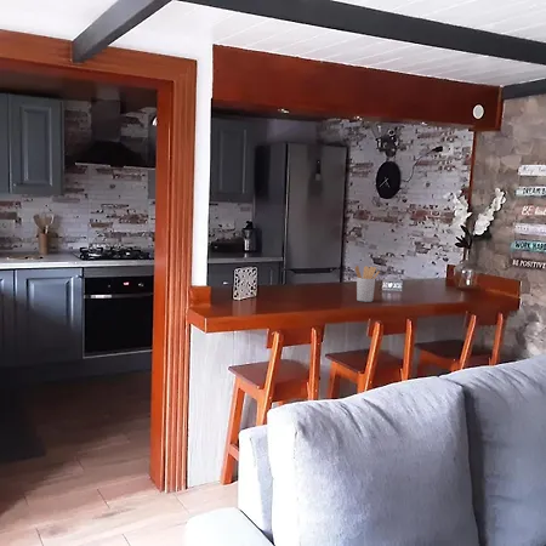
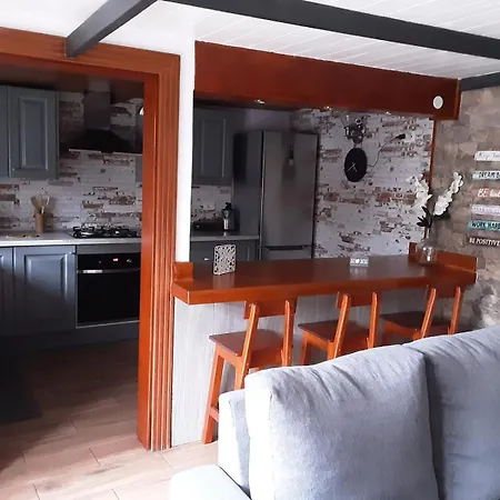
- utensil holder (366, 283)
